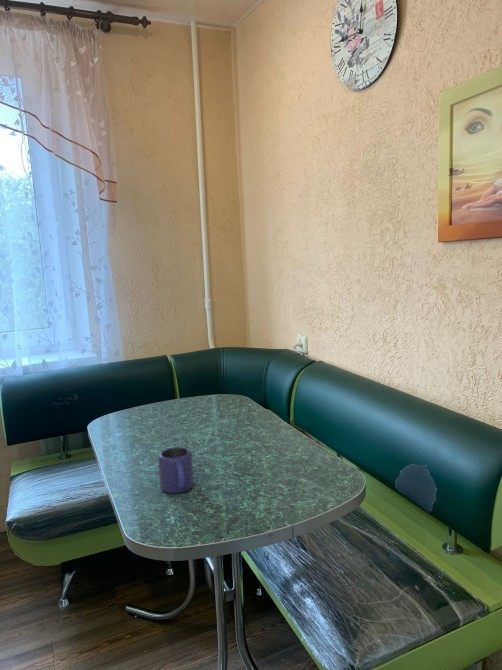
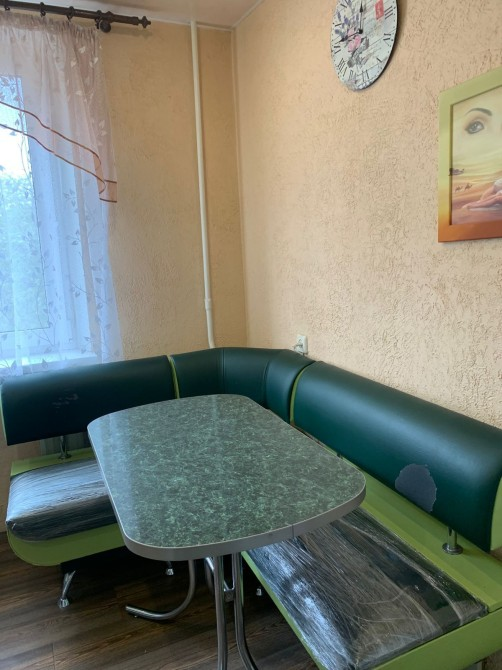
- mug (177, 471)
